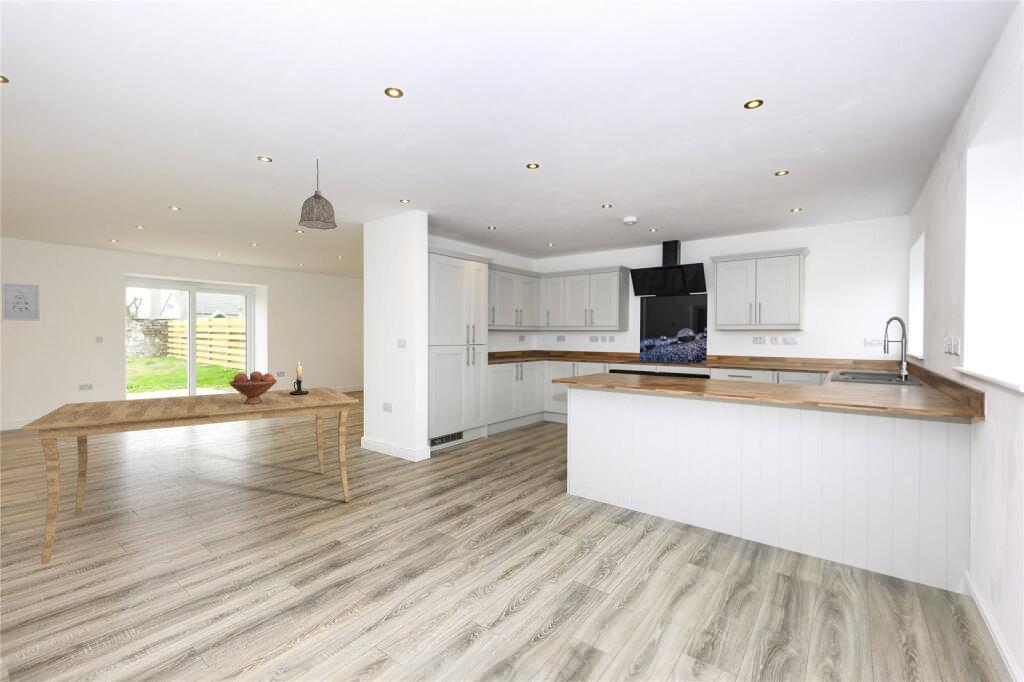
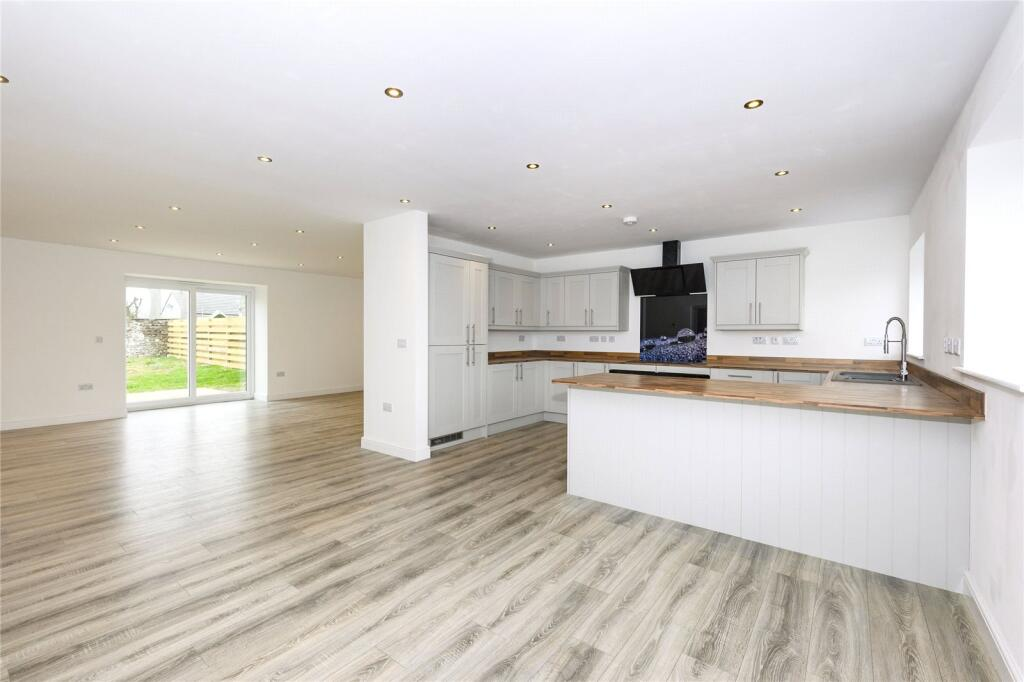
- pendant lamp (317, 192)
- wall art (21, 302)
- fruit bowl (253, 387)
- dining table (213, 423)
- candle holder (298, 377)
